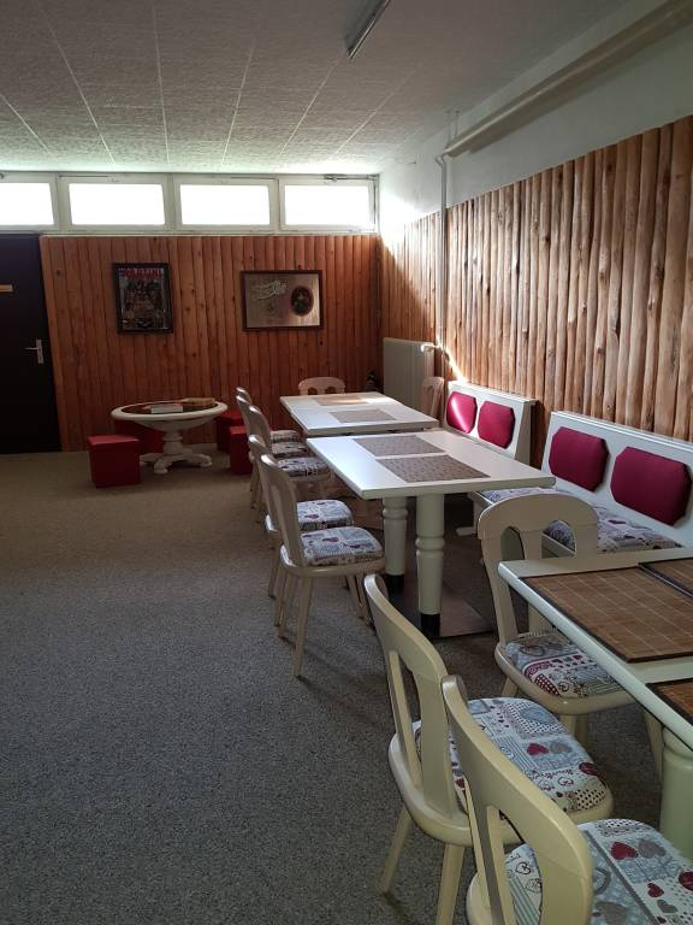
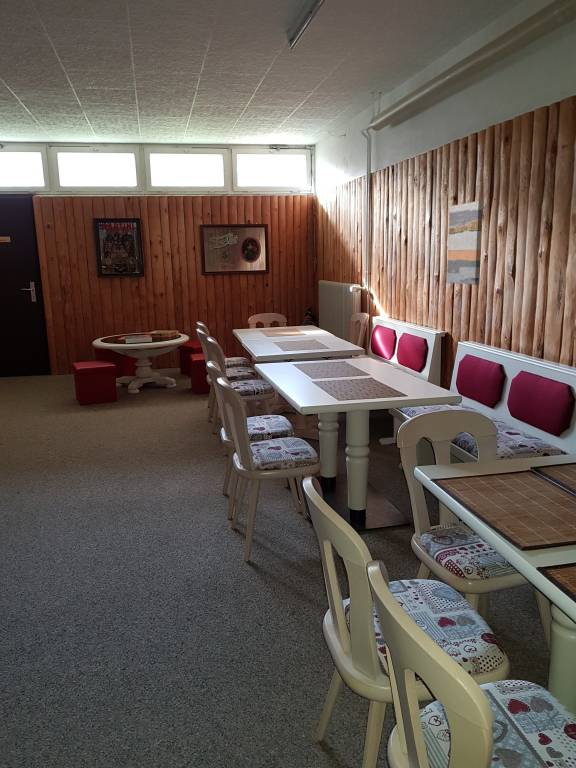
+ wall art (463, 244)
